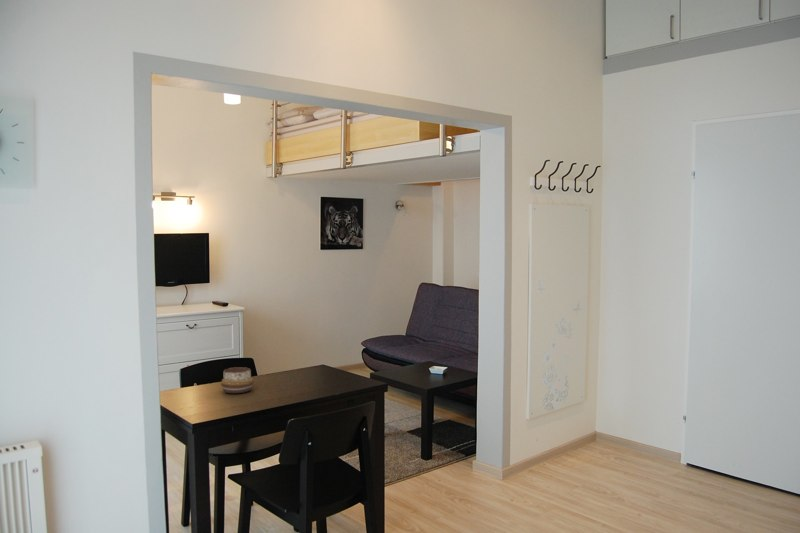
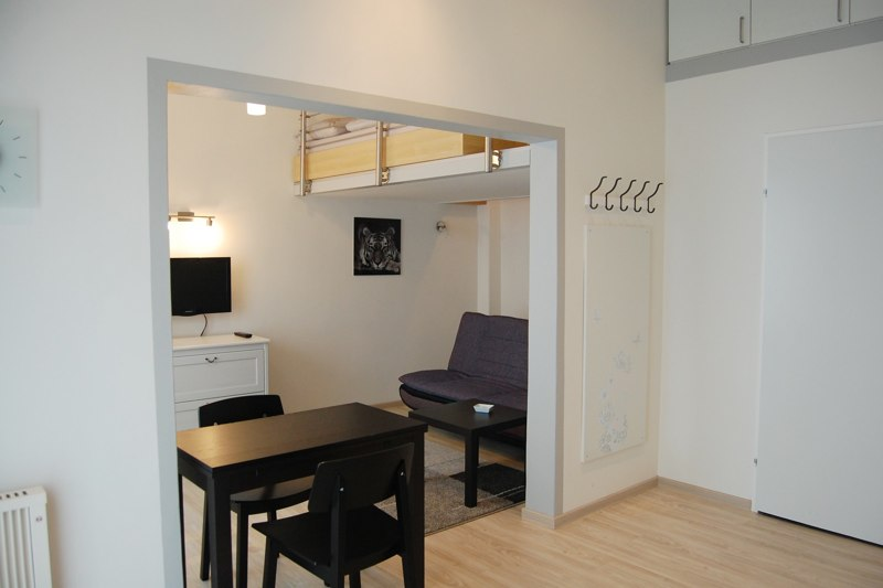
- decorative bowl (237, 380)
